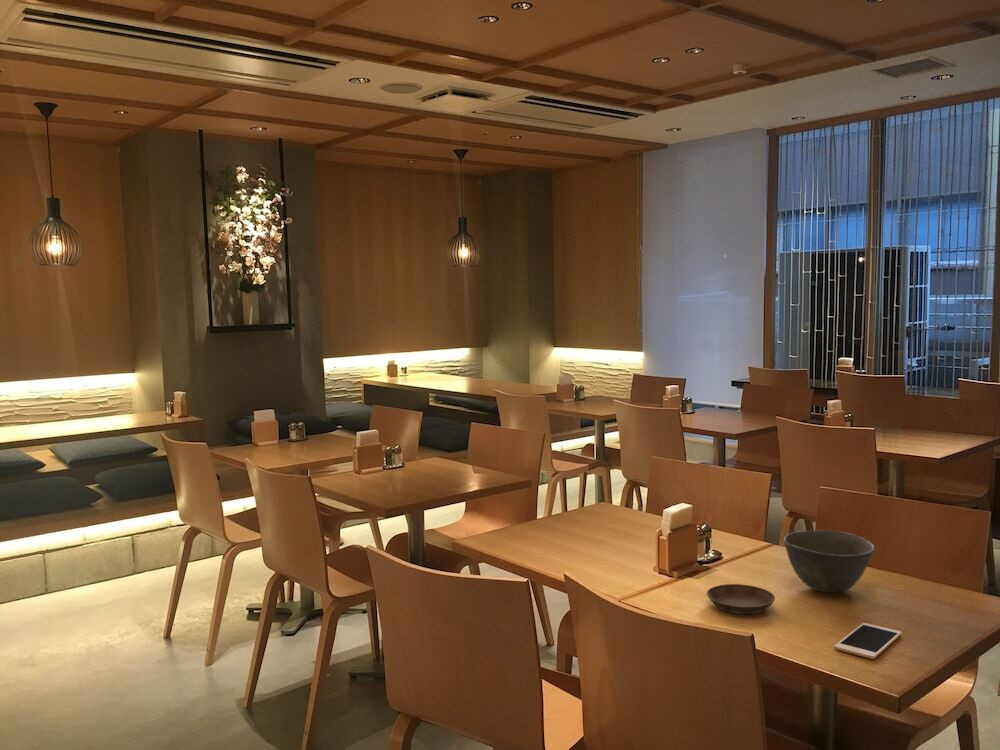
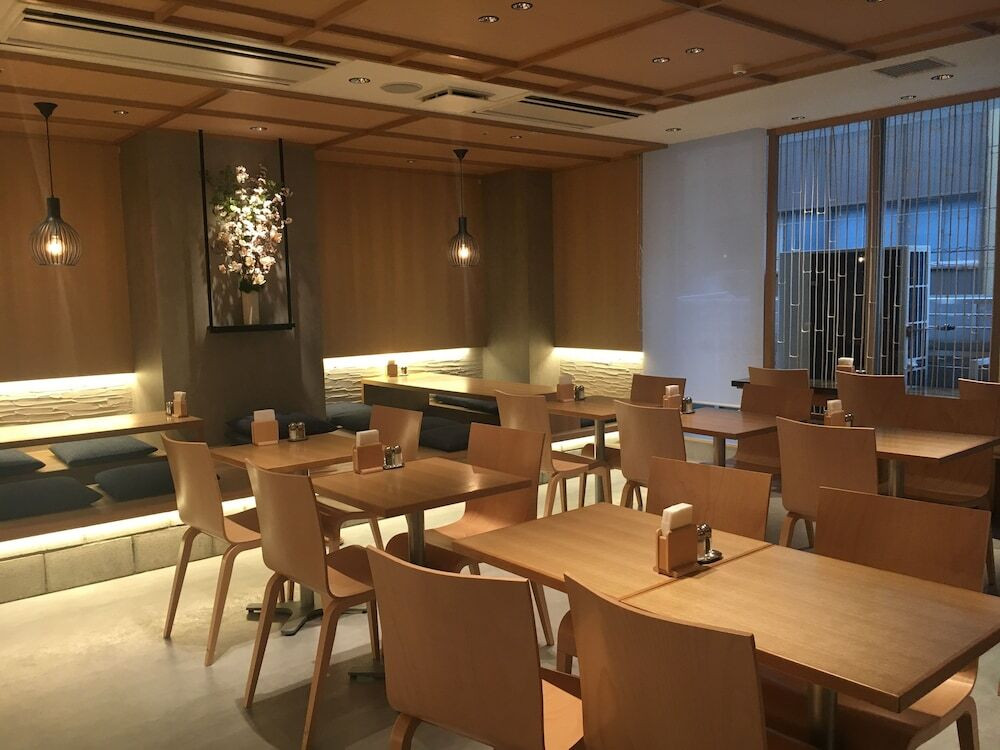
- bowl (827, 565)
- cell phone (868, 640)
- saucer (740, 600)
